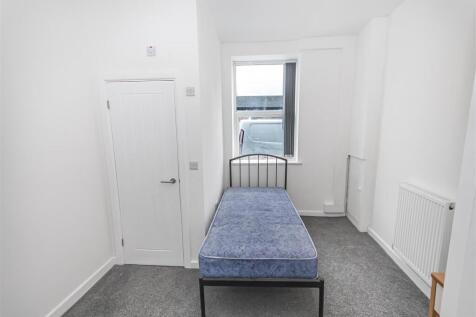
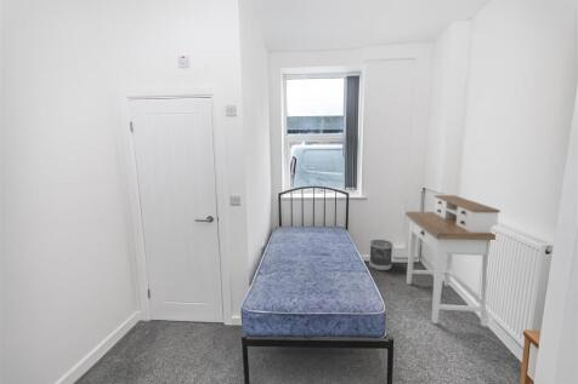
+ desk (442, 252)
+ wastebasket (380, 253)
